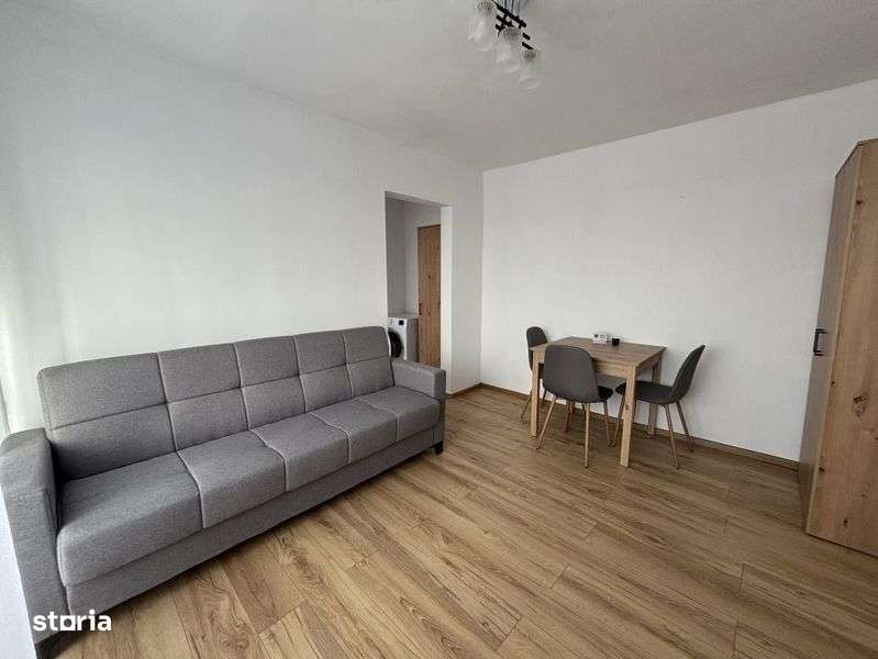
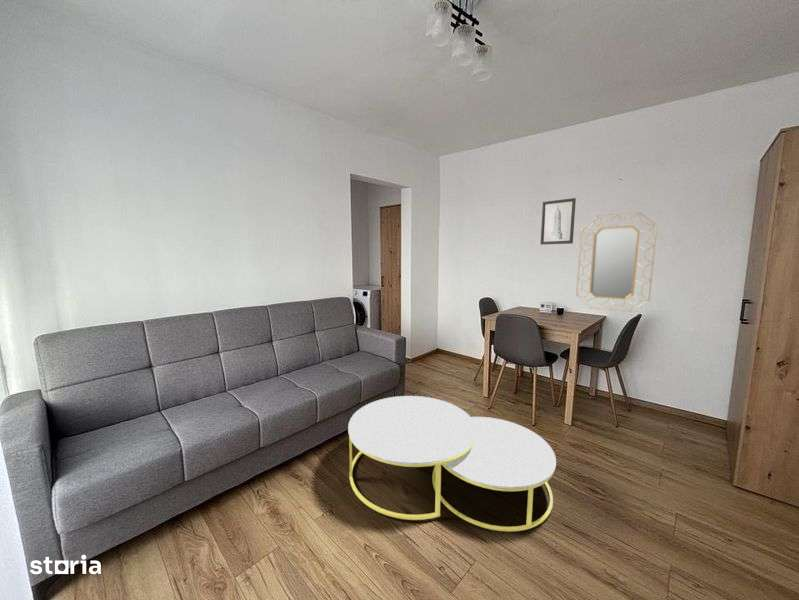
+ wall art (557, 222)
+ coffee table (446, 452)
+ home mirror (613, 263)
